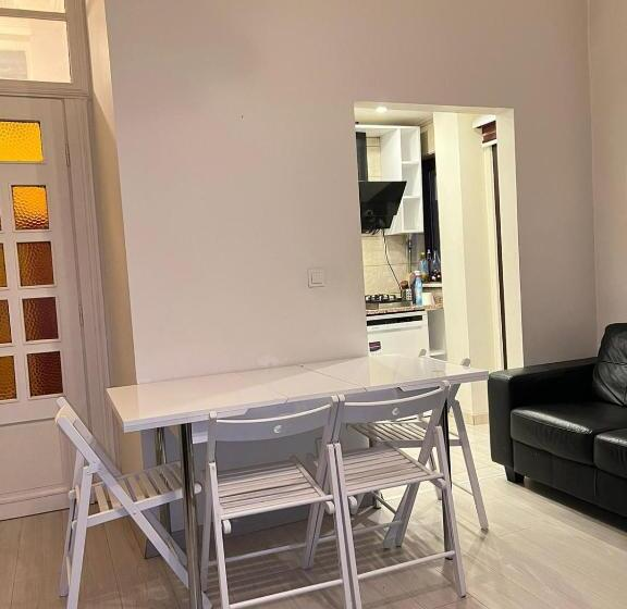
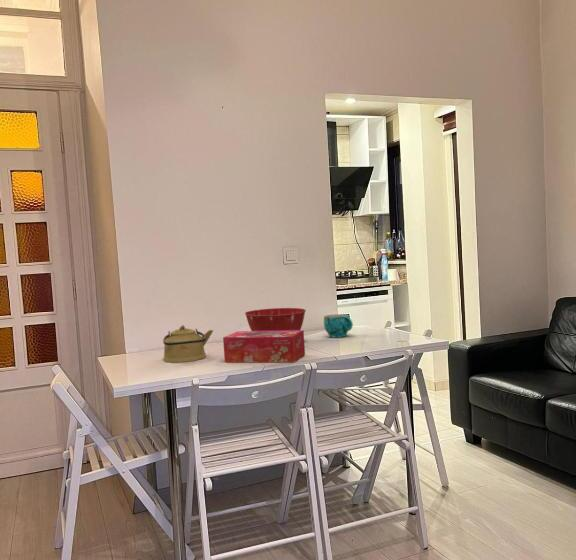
+ tissue box (264, 346)
+ cup (338, 325)
+ mixing bowl (276, 327)
+ kettle (188, 341)
